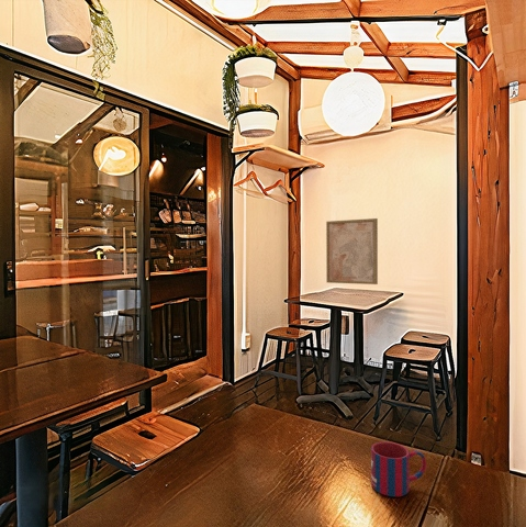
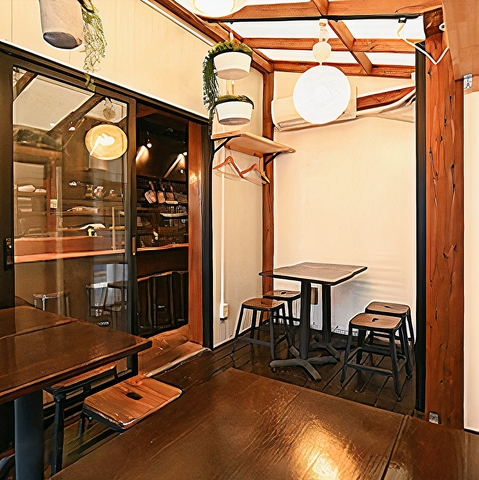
- wall art (350, 251)
- mug (399, 468)
